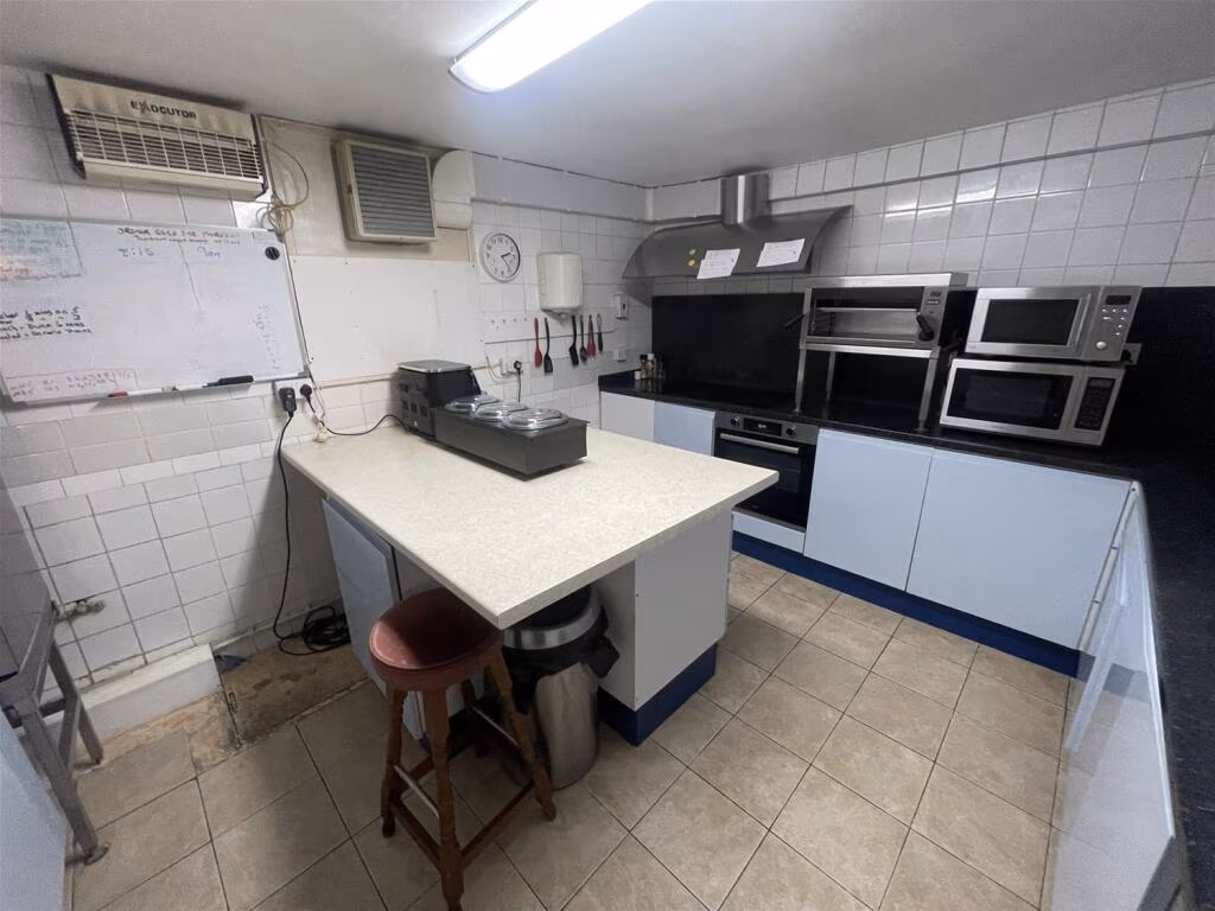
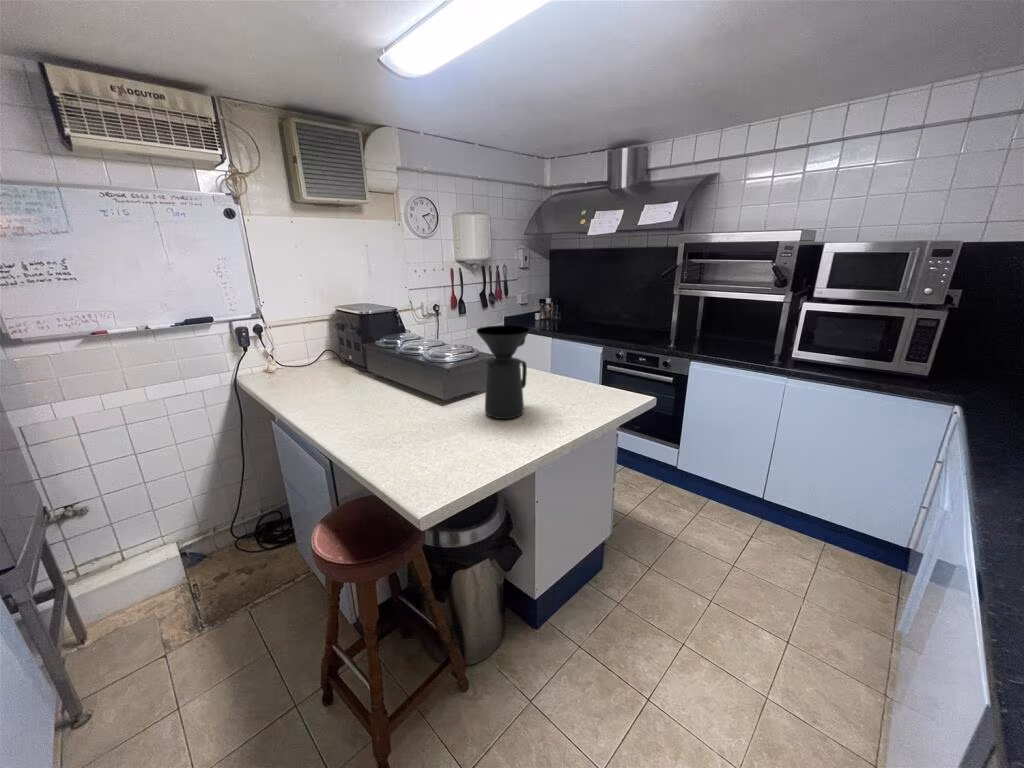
+ coffee maker (503, 372)
